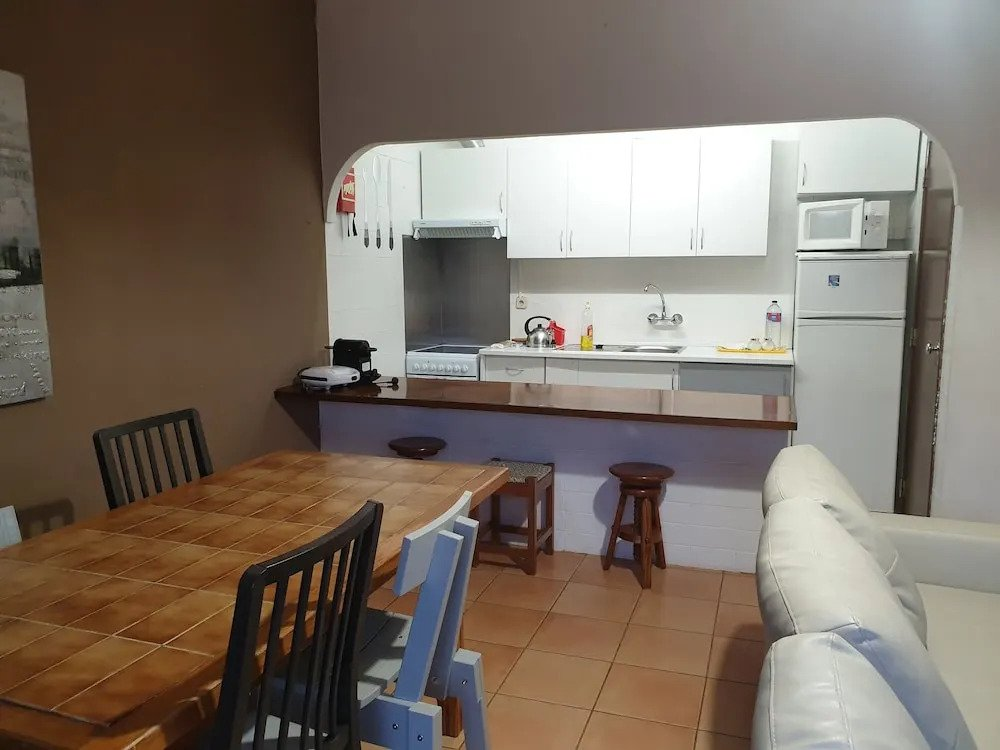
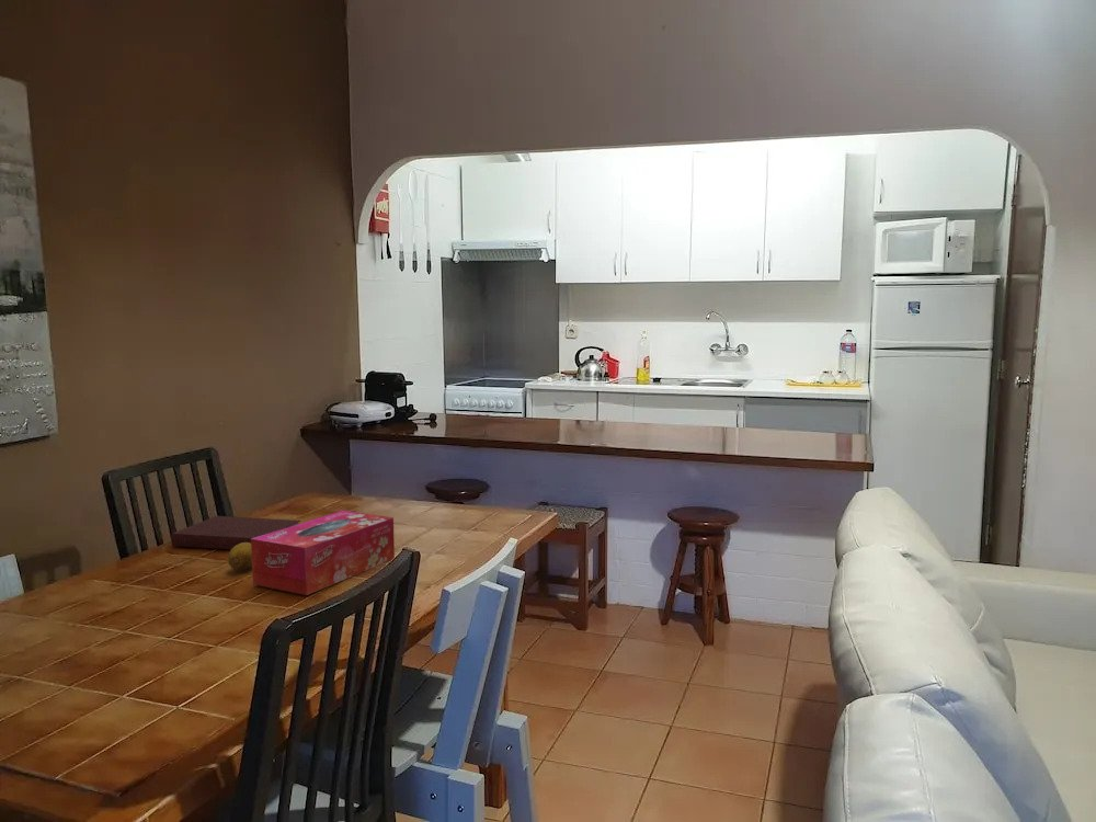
+ fruit (242, 556)
+ tissue box (326, 549)
+ notebook (238, 533)
